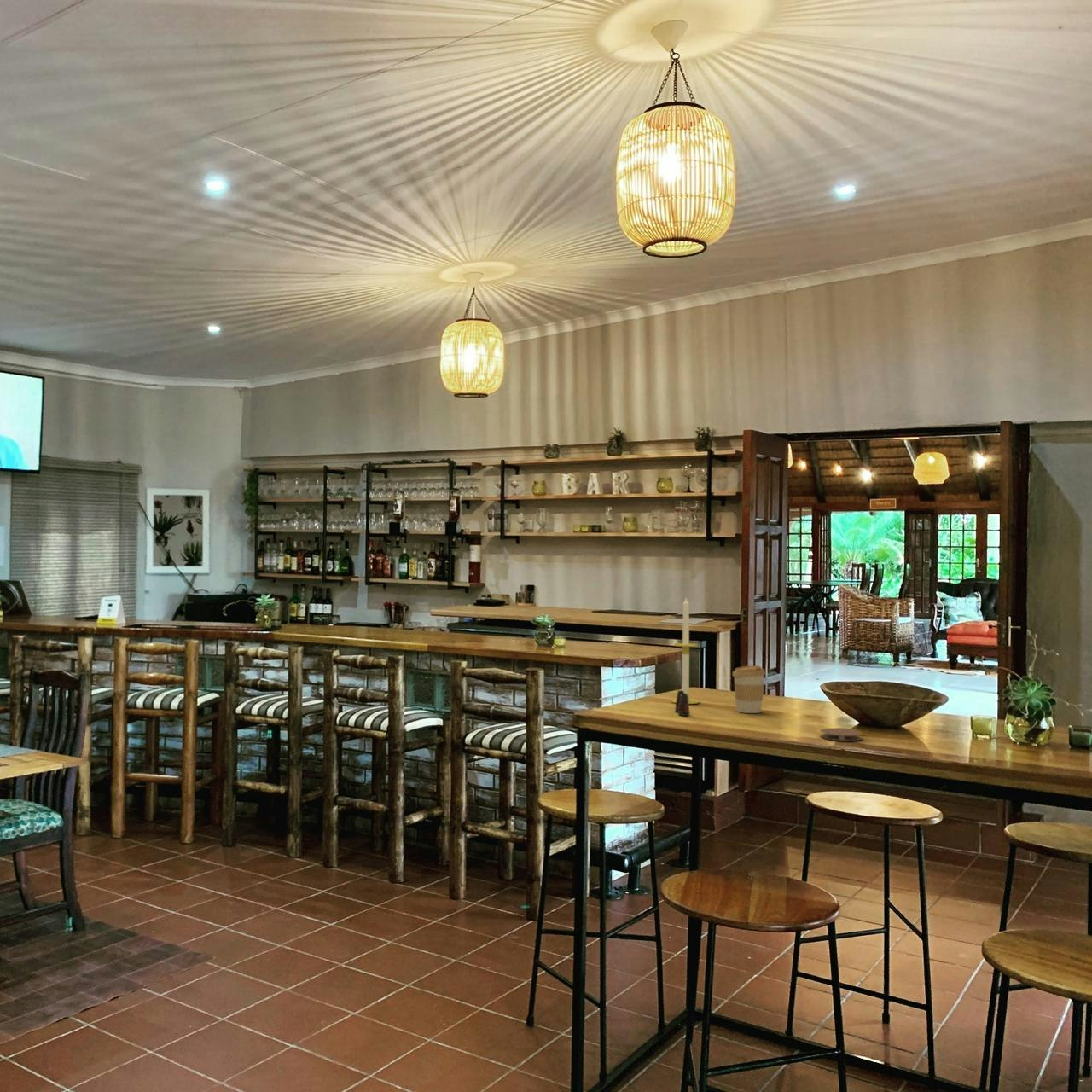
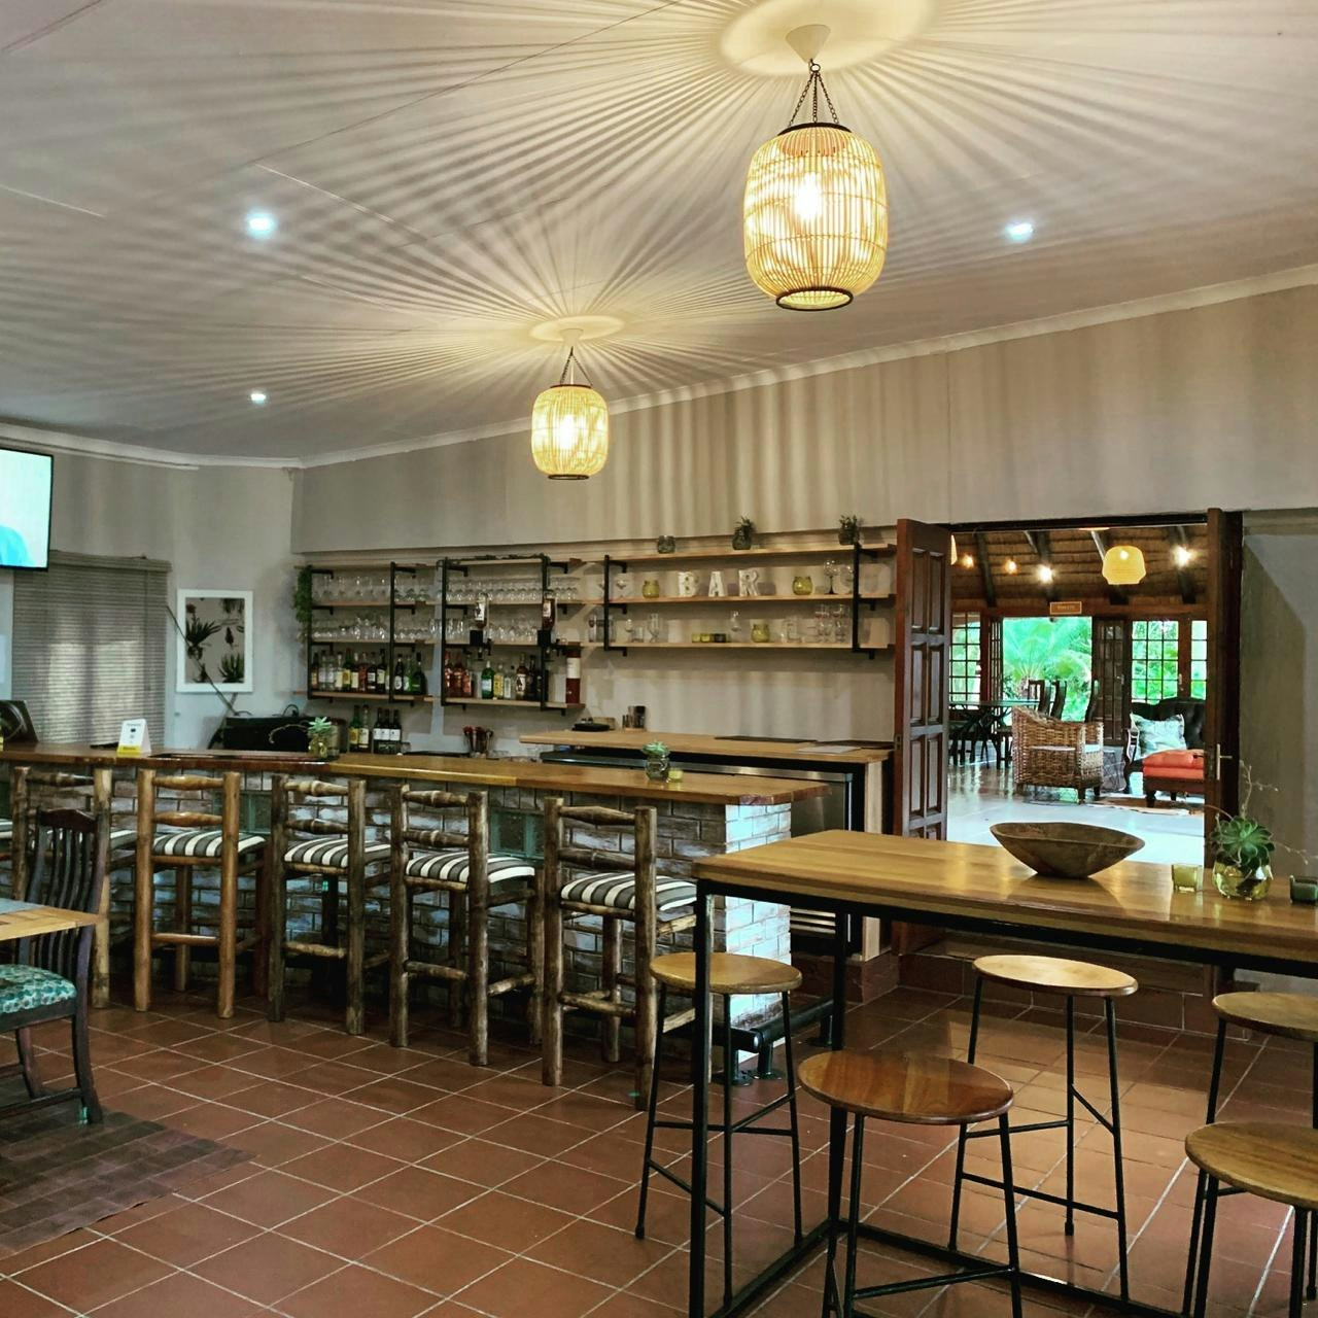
- candle (685, 648)
- coaster (840, 734)
- coffee cup (748, 688)
- salt shaker (682, 703)
